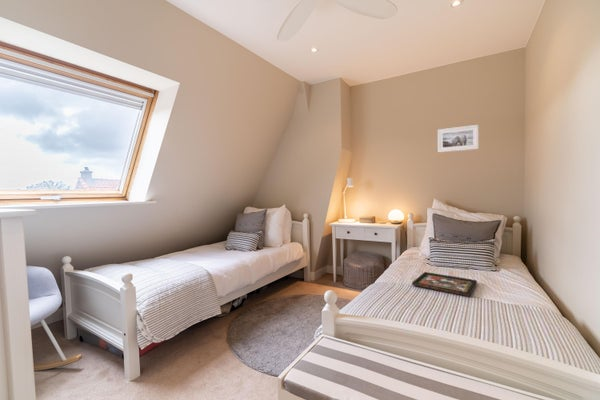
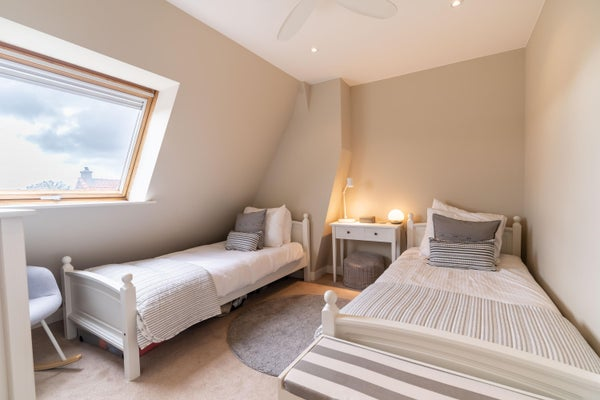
- decorative tray (444, 282)
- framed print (457, 139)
